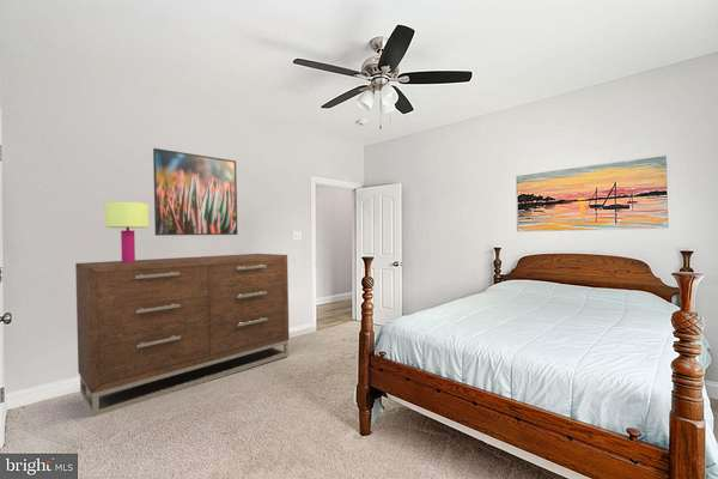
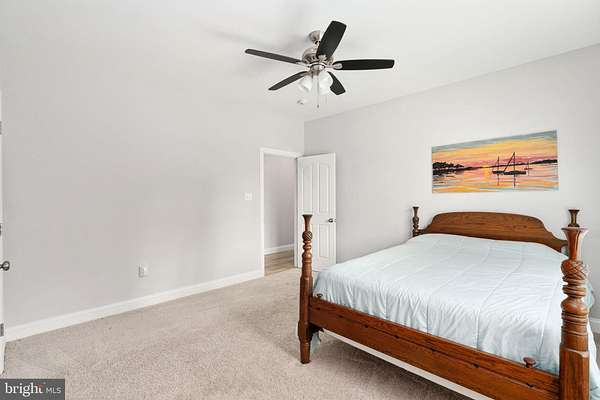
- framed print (199, 194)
- table lamp (127, 232)
- dresser (196, 315)
